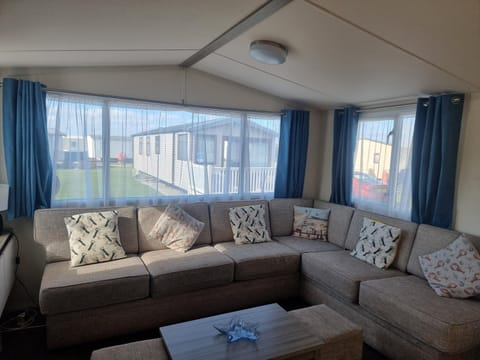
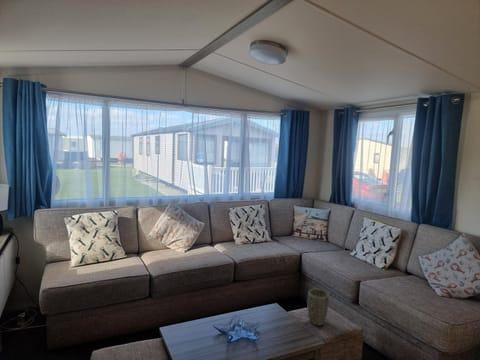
+ plant pot (317, 307)
